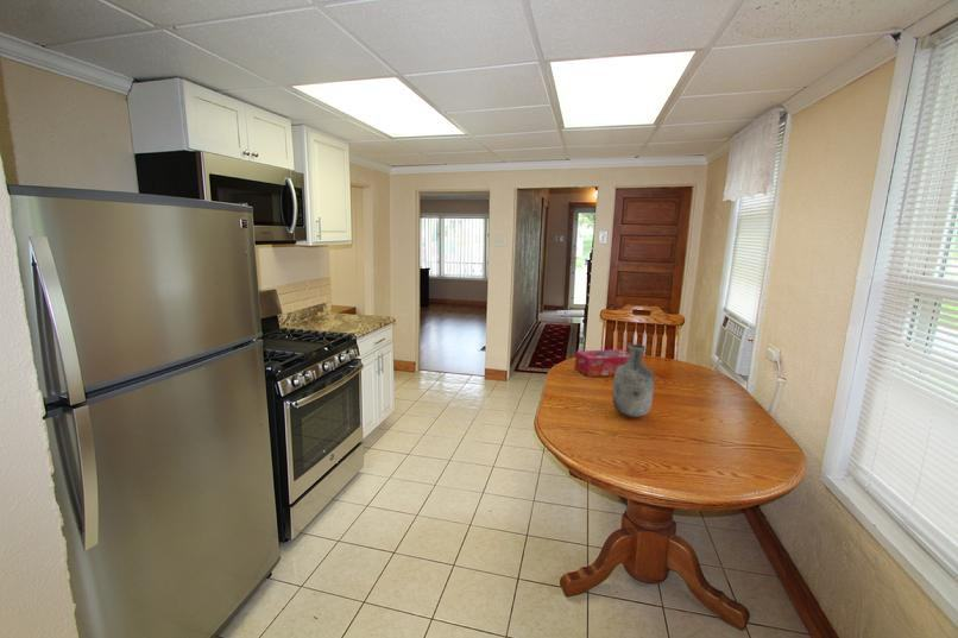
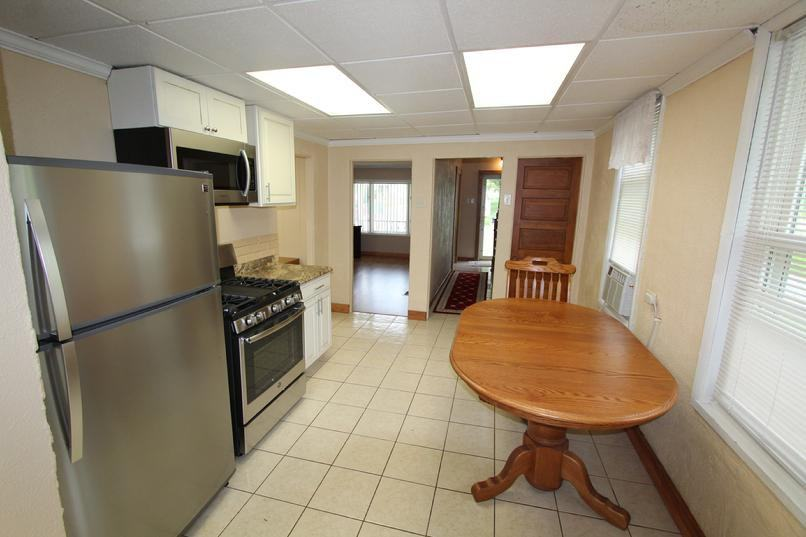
- tissue box (605, 361)
- vase (634, 380)
